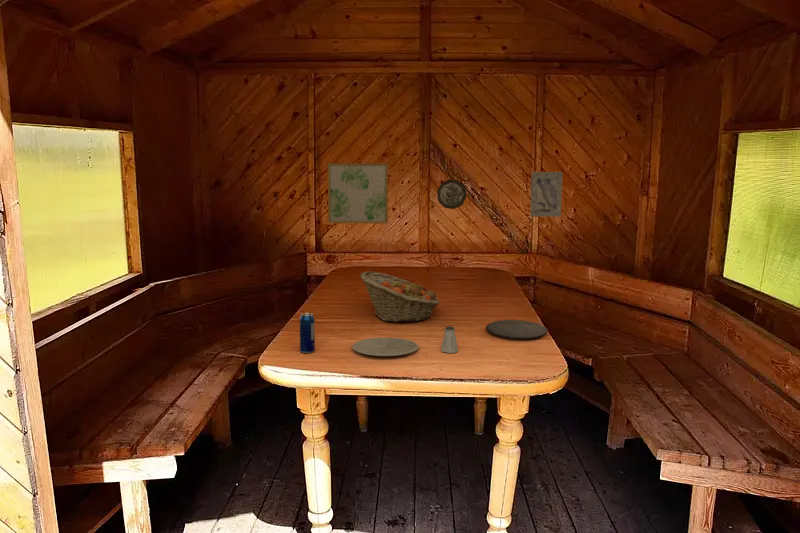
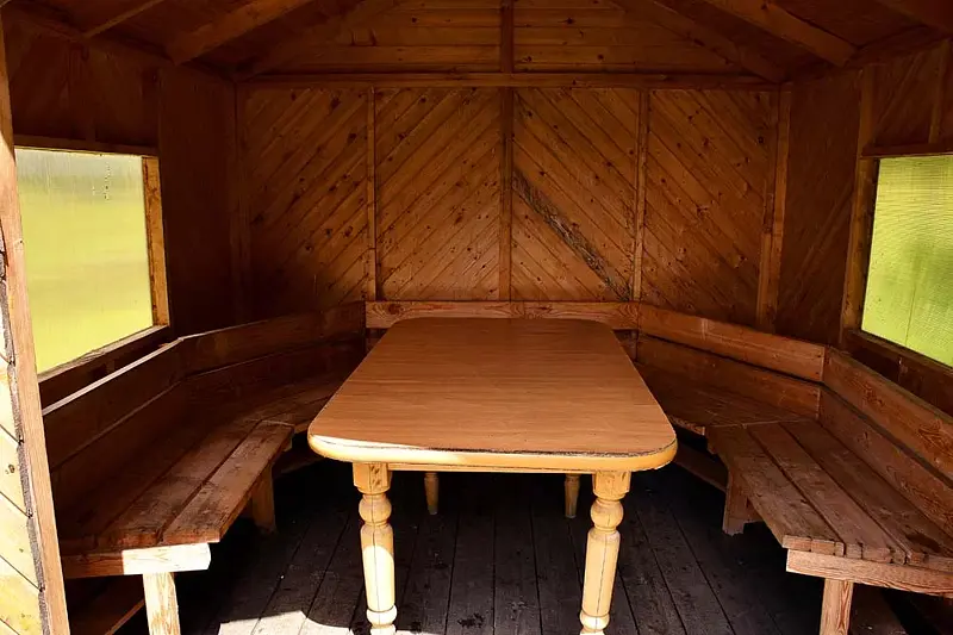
- wall art (546, 194)
- fruit basket (399, 294)
- plate (385, 347)
- wall art (358, 193)
- plate (516, 329)
- saltshaker (449, 338)
- decorative plate (451, 194)
- beverage can (307, 332)
